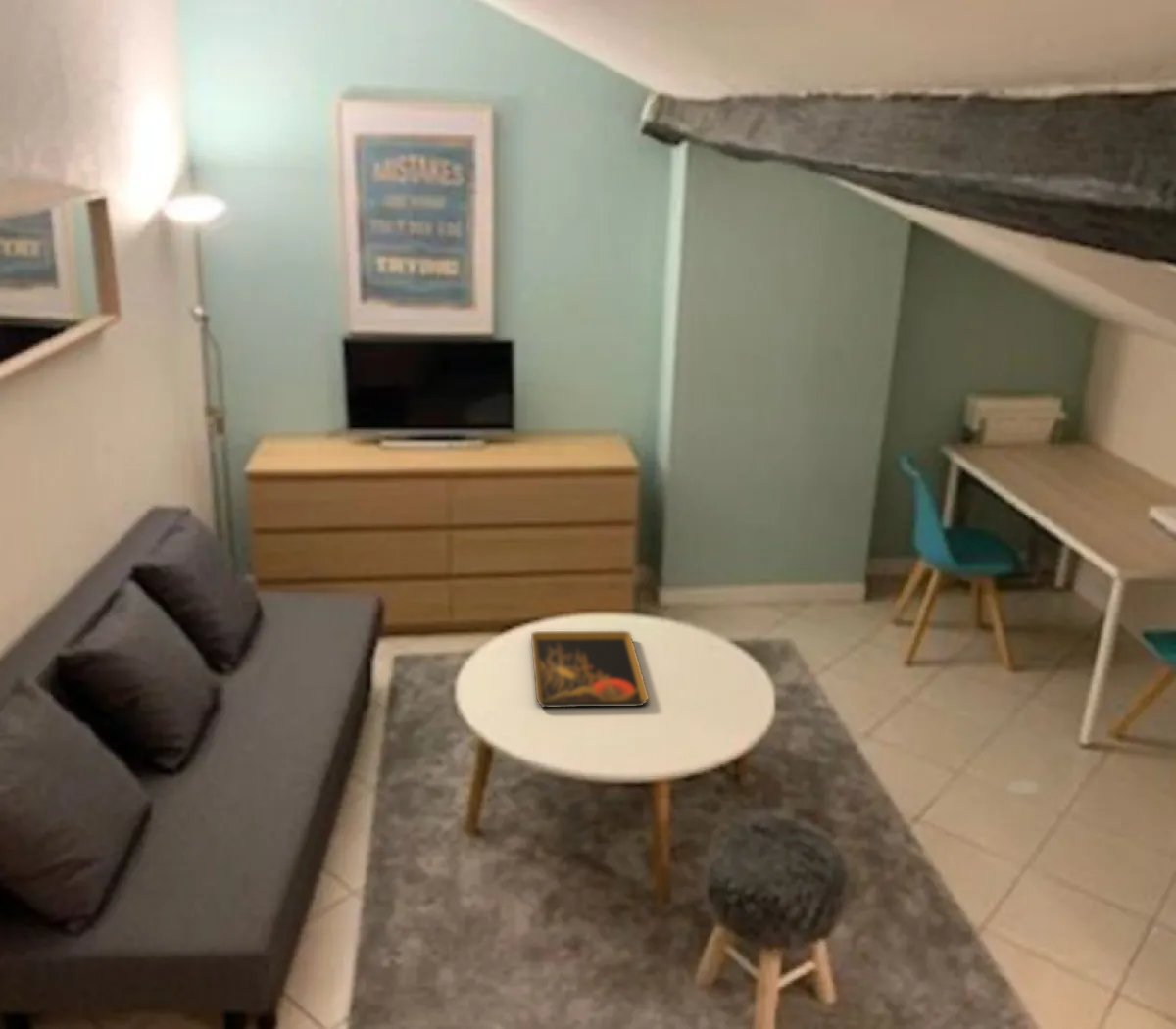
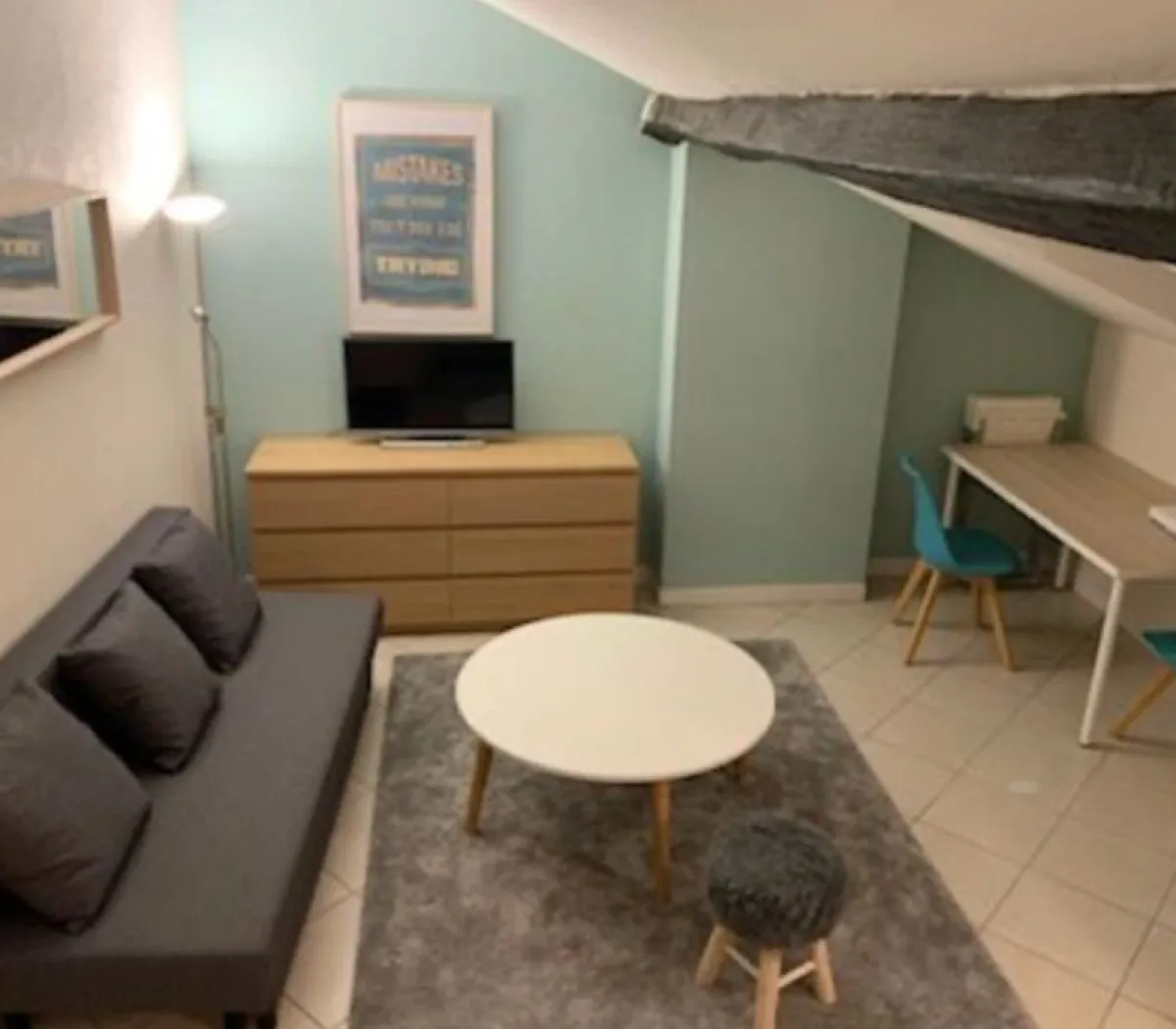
- decorative tray (586, 667)
